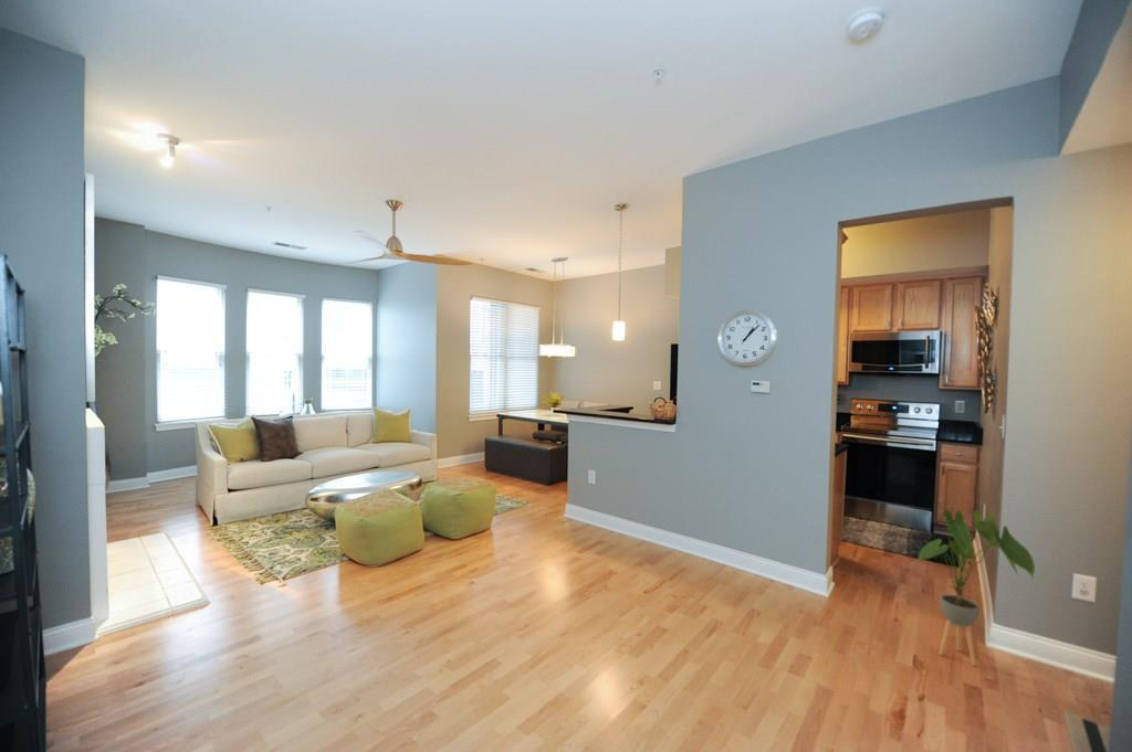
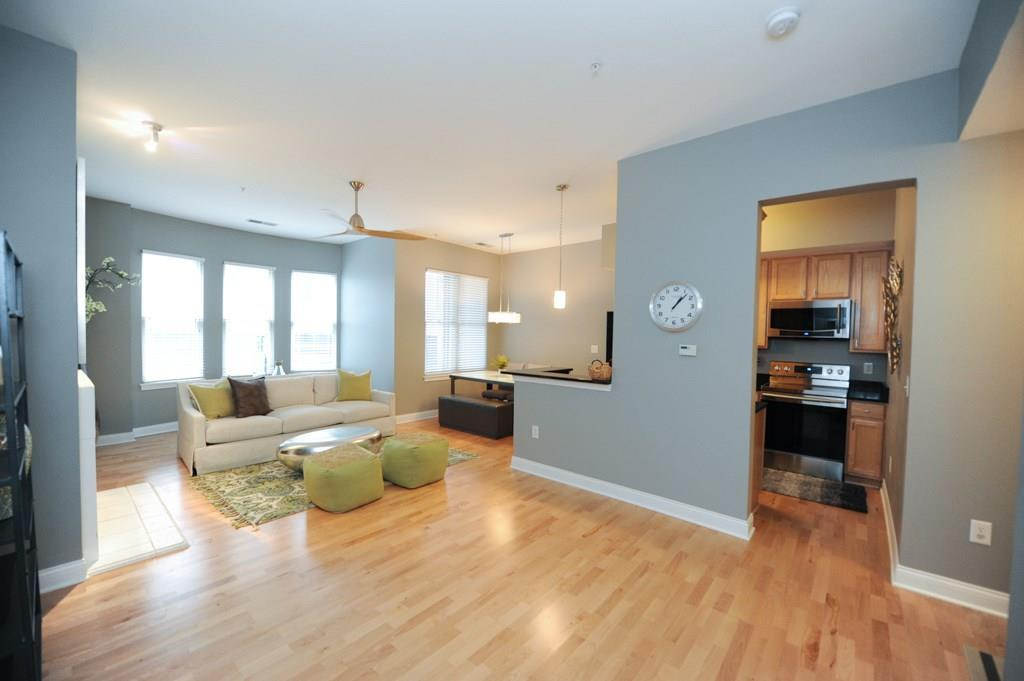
- house plant (965, 582)
